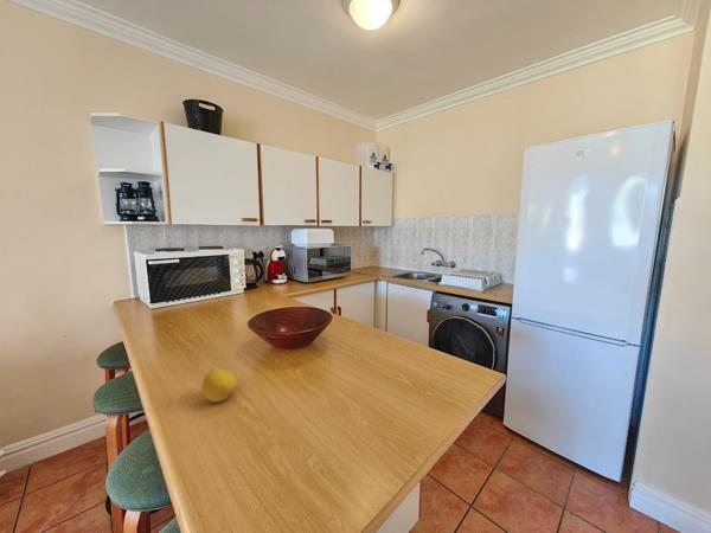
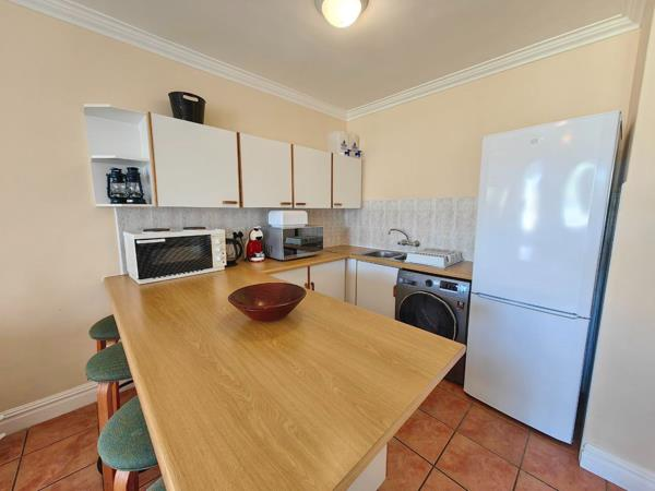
- lemon (219, 384)
